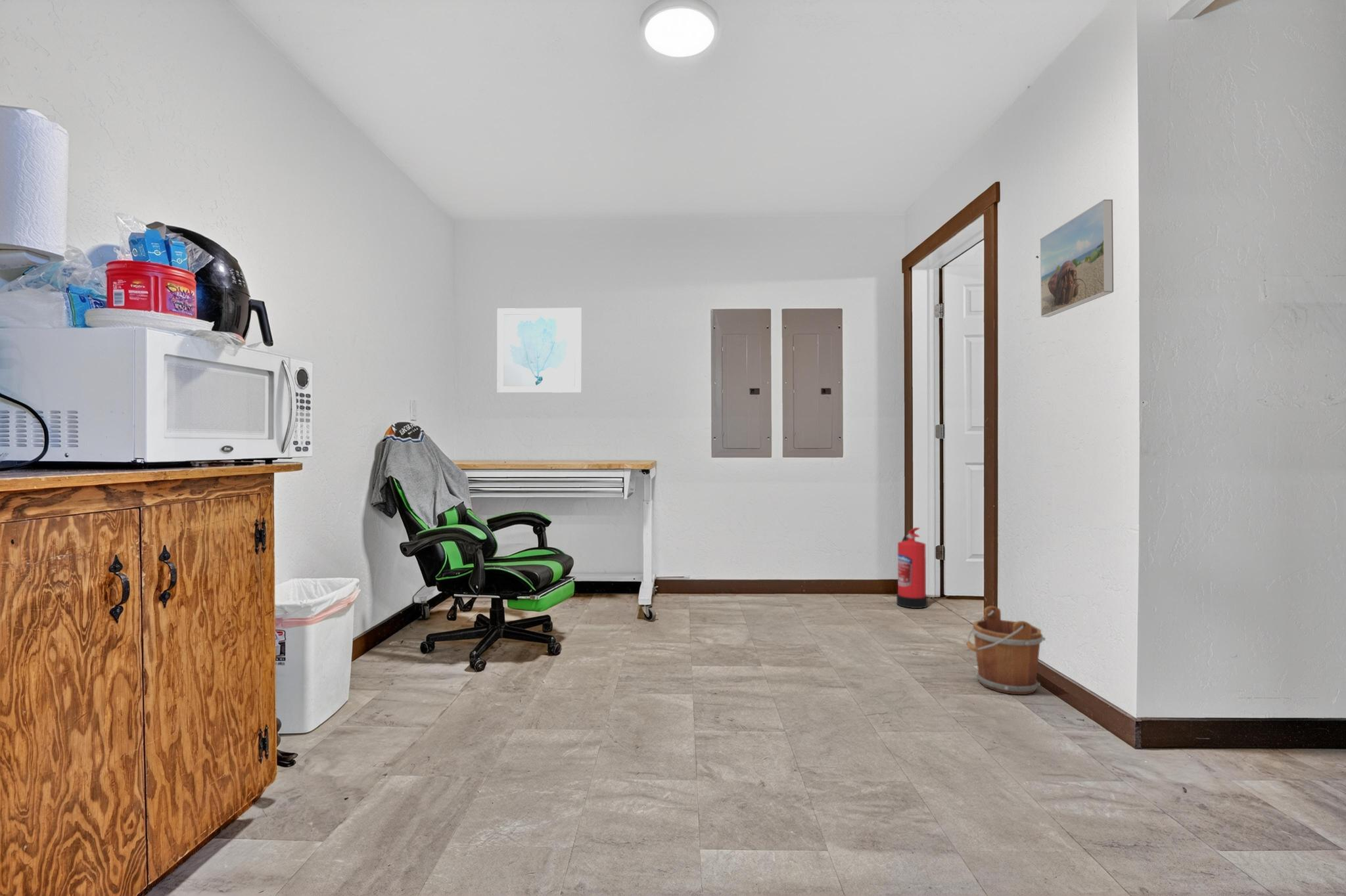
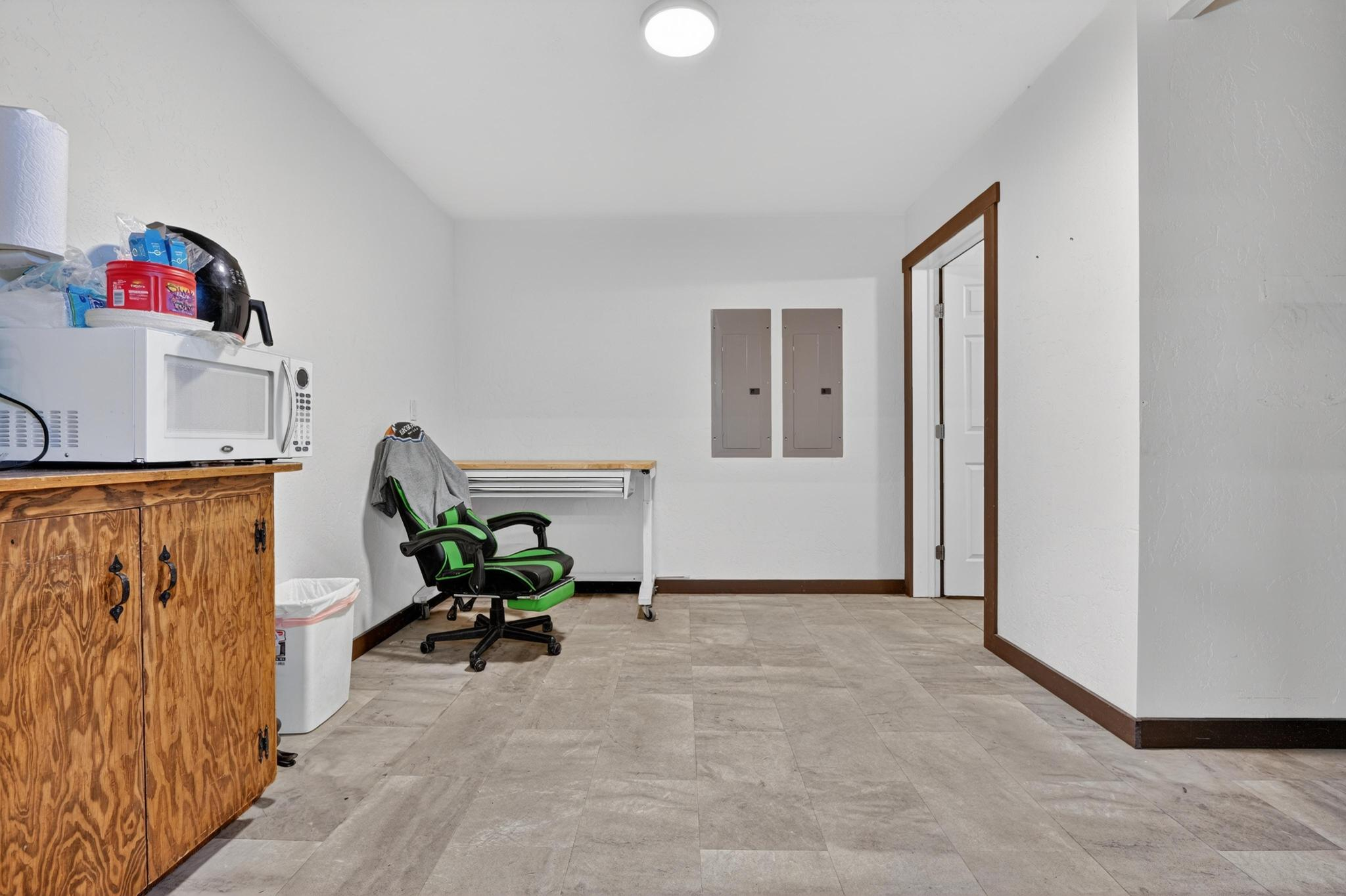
- fire extinguisher (909, 564)
- bucket (1004, 649)
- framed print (1073, 263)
- wall art (539, 350)
